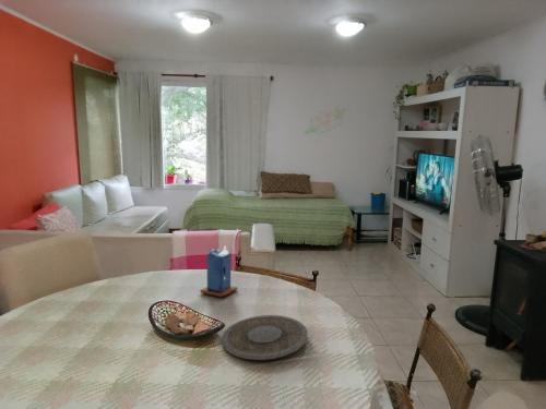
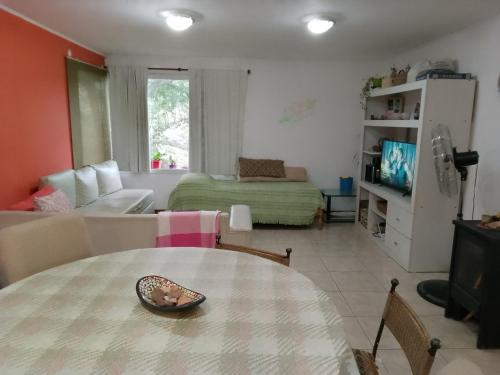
- candle (218, 268)
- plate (264, 334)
